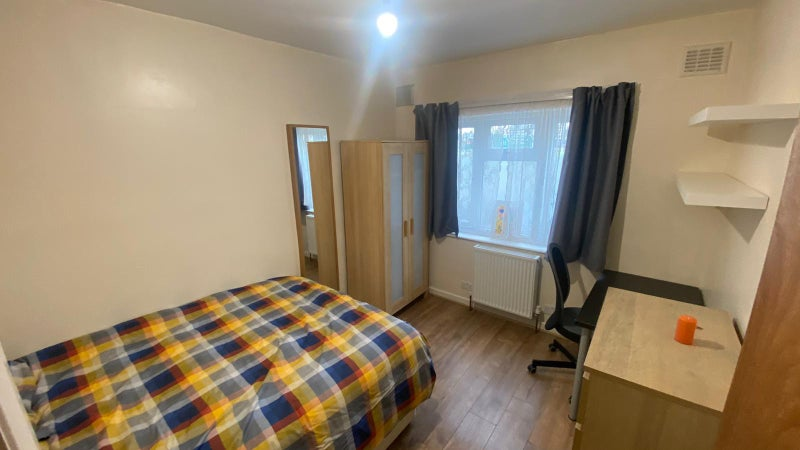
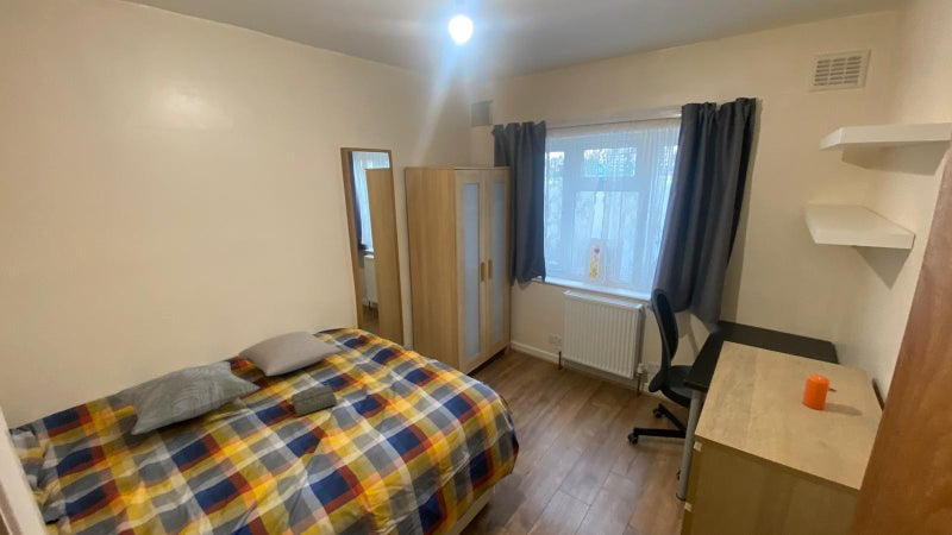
+ pillow (290, 352)
+ decorative pillow (188, 391)
+ diary (315, 399)
